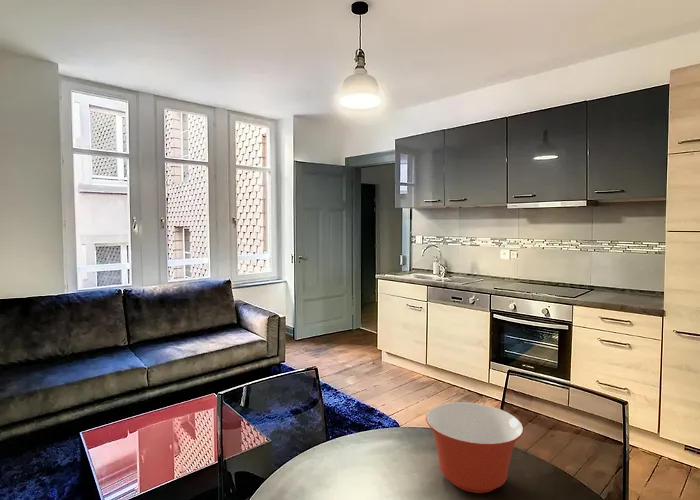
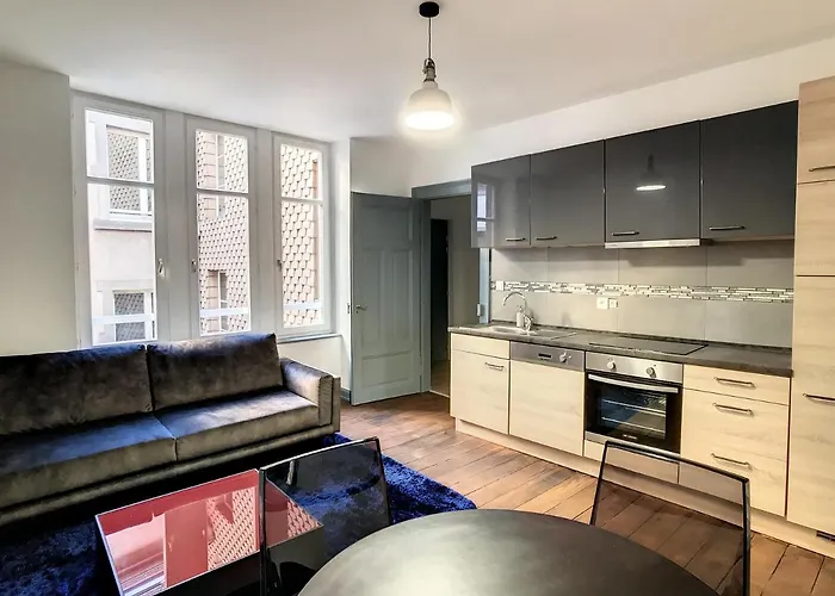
- mixing bowl (472, 449)
